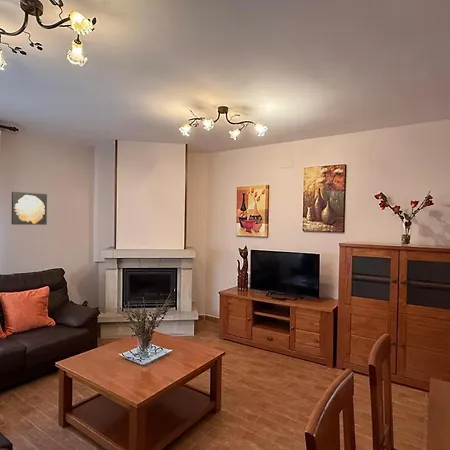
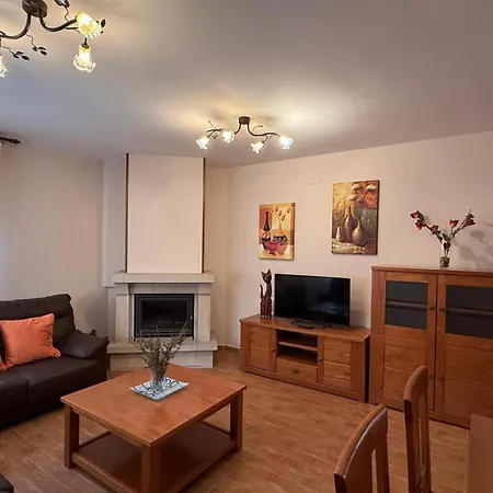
- wall art (29, 208)
